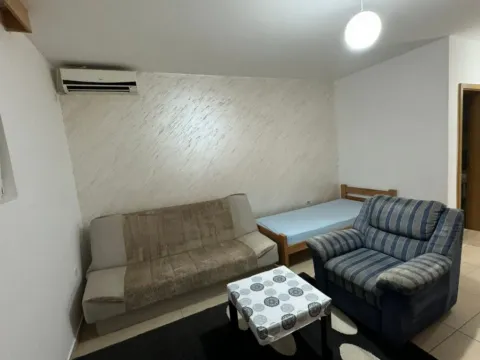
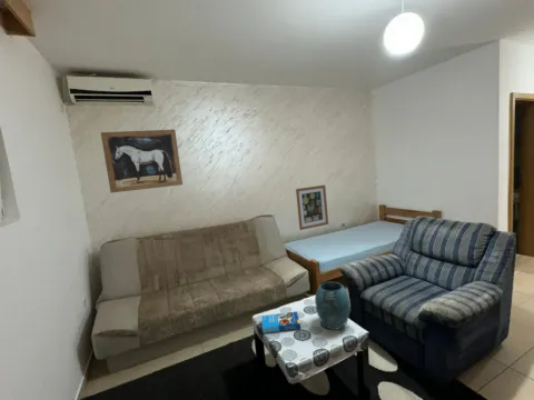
+ vase (333, 306)
+ book (280, 322)
+ wall art (144, 160)
+ wall art (313, 207)
